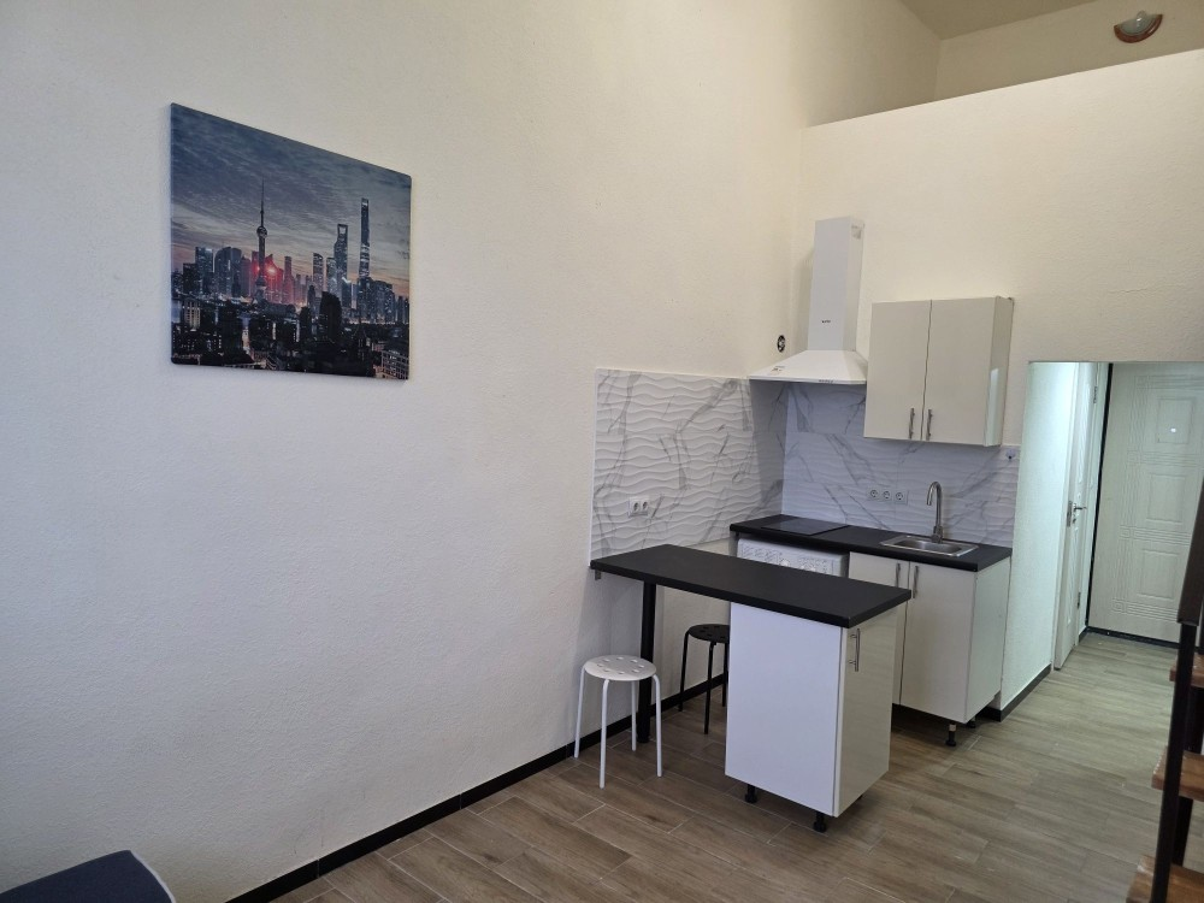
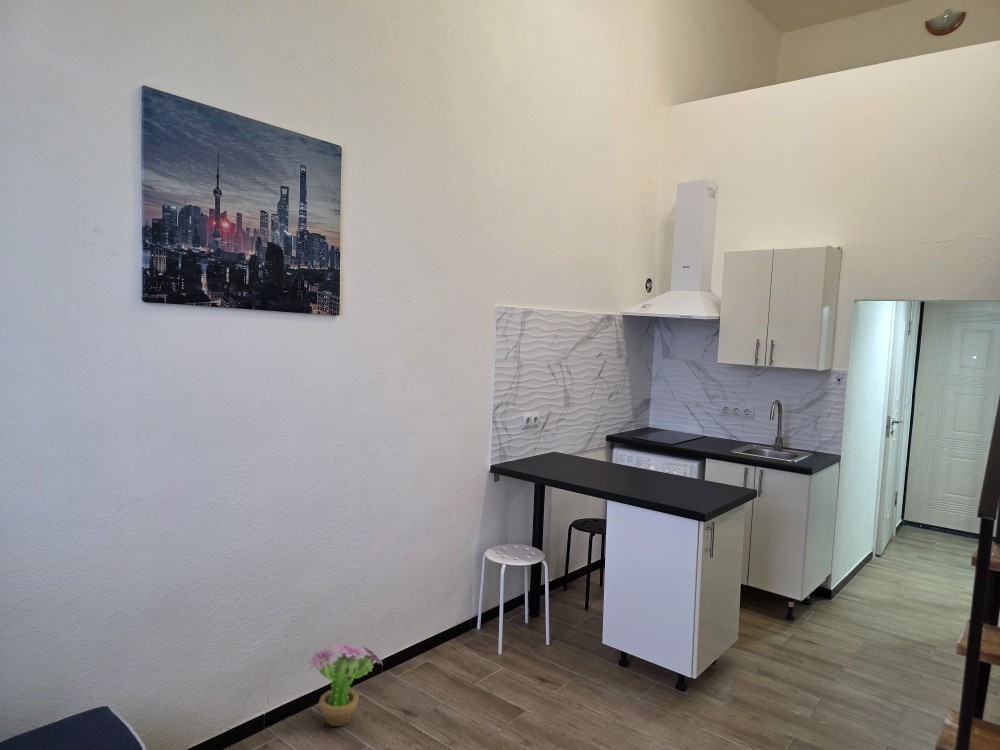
+ decorative plant (345, 680)
